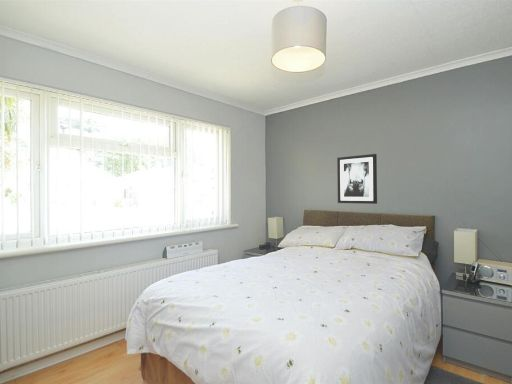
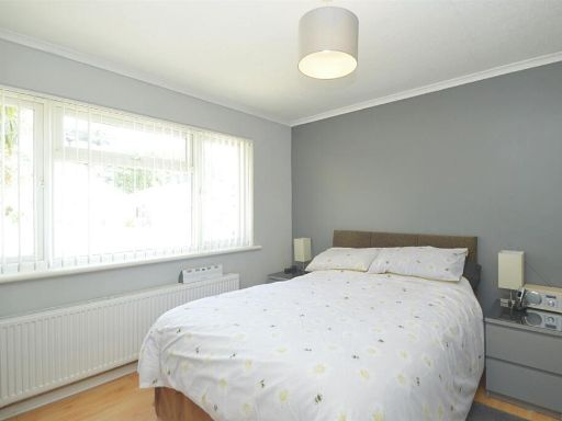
- wall art (356, 179)
